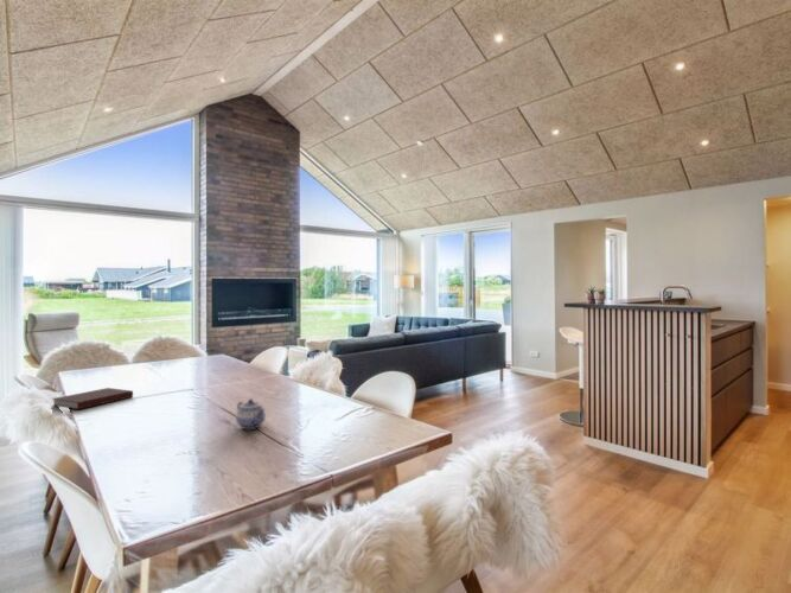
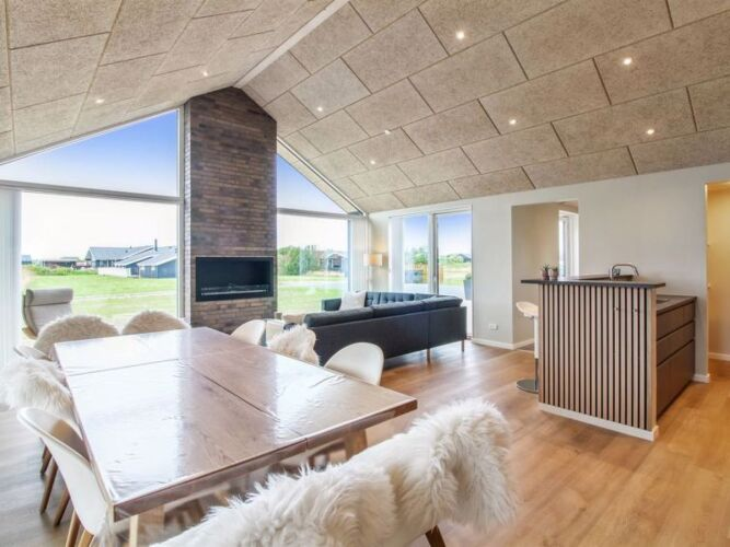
- teapot (250, 413)
- notebook (94, 397)
